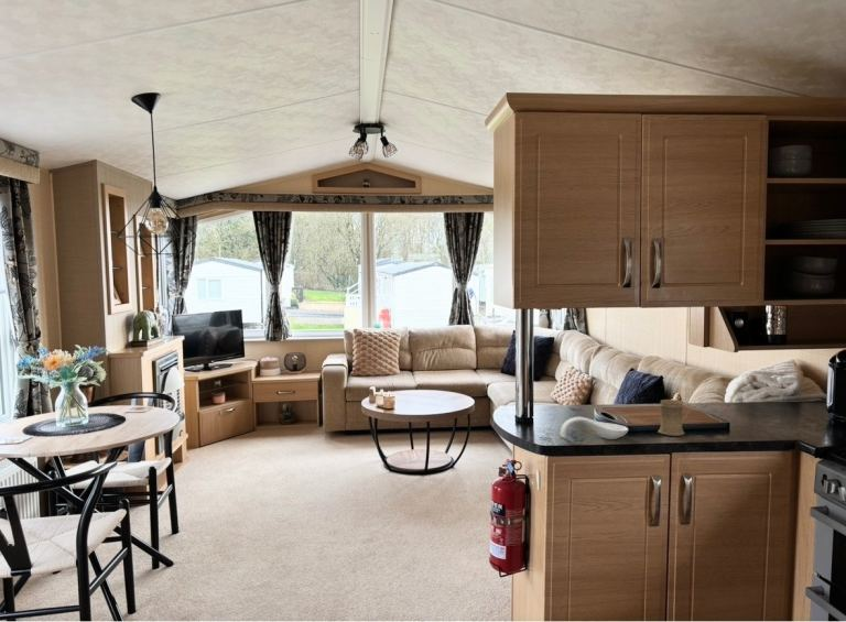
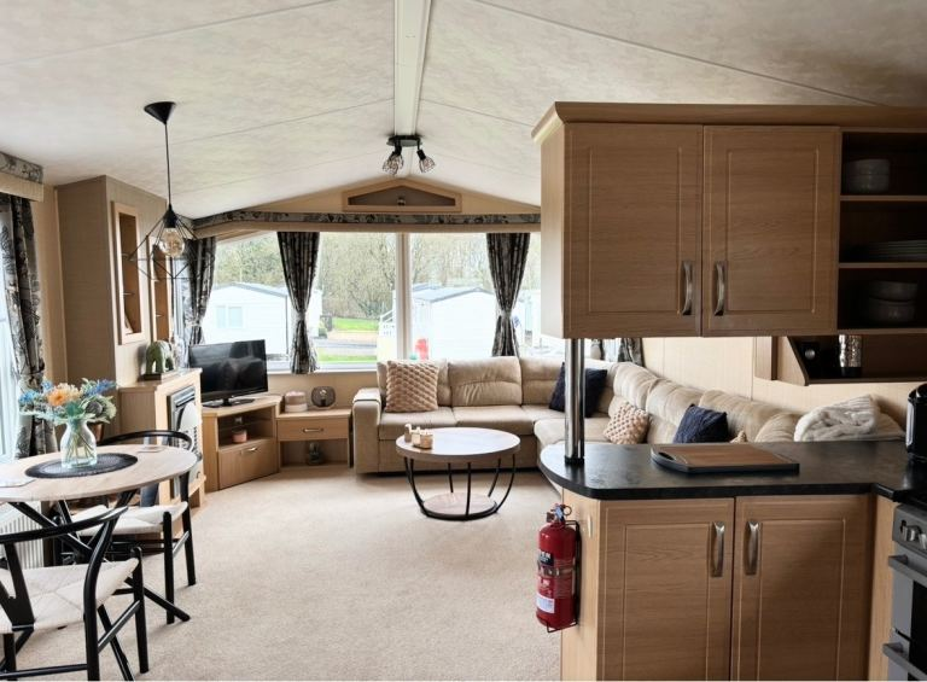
- mug (674, 416)
- spoon rest (594, 427)
